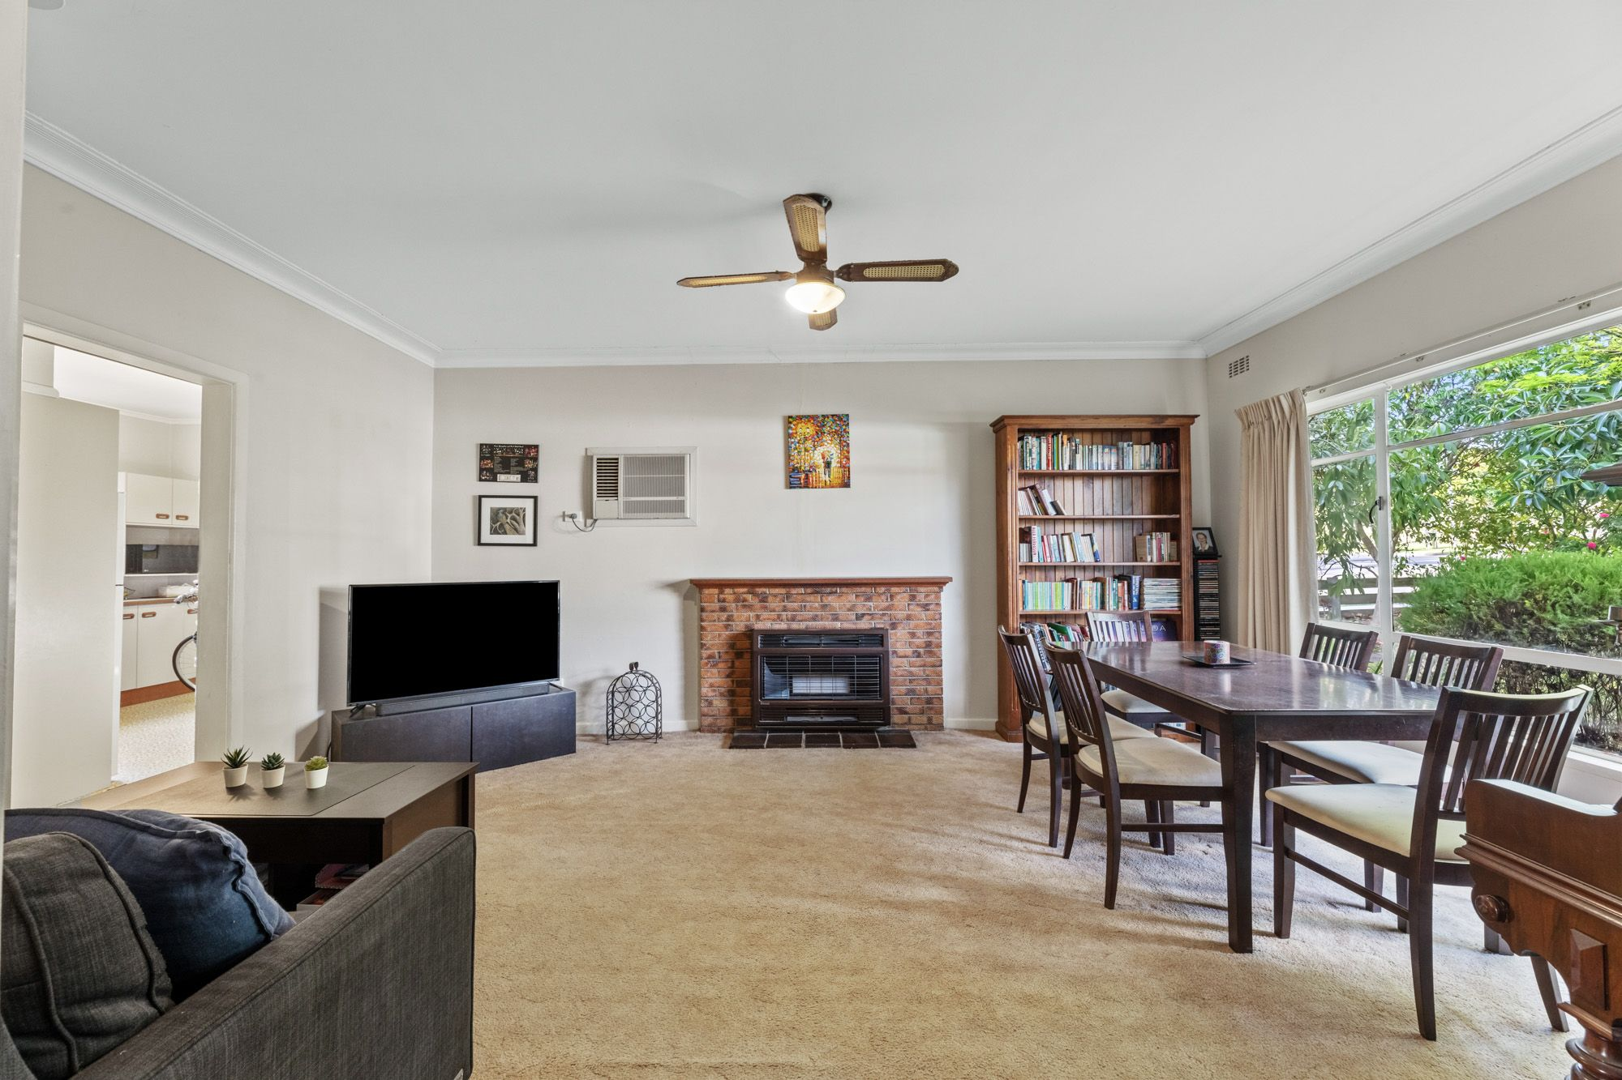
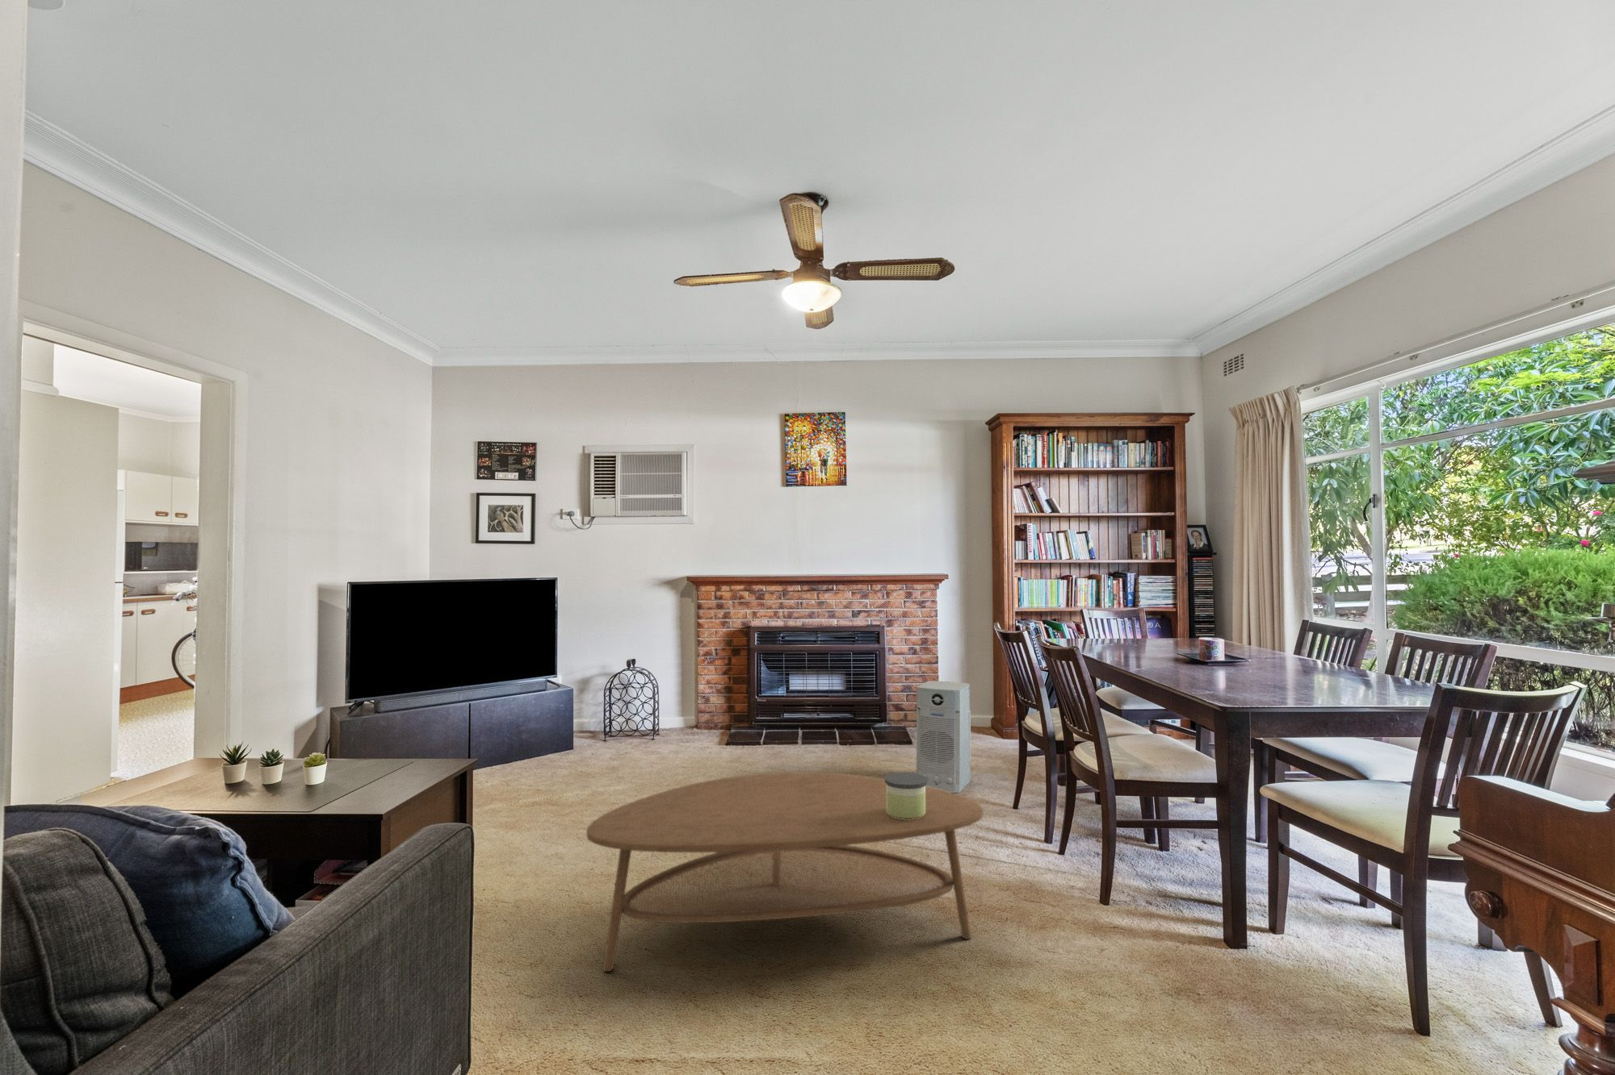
+ coffee table (786, 863)
+ candle (905, 795)
+ air purifier (943, 734)
